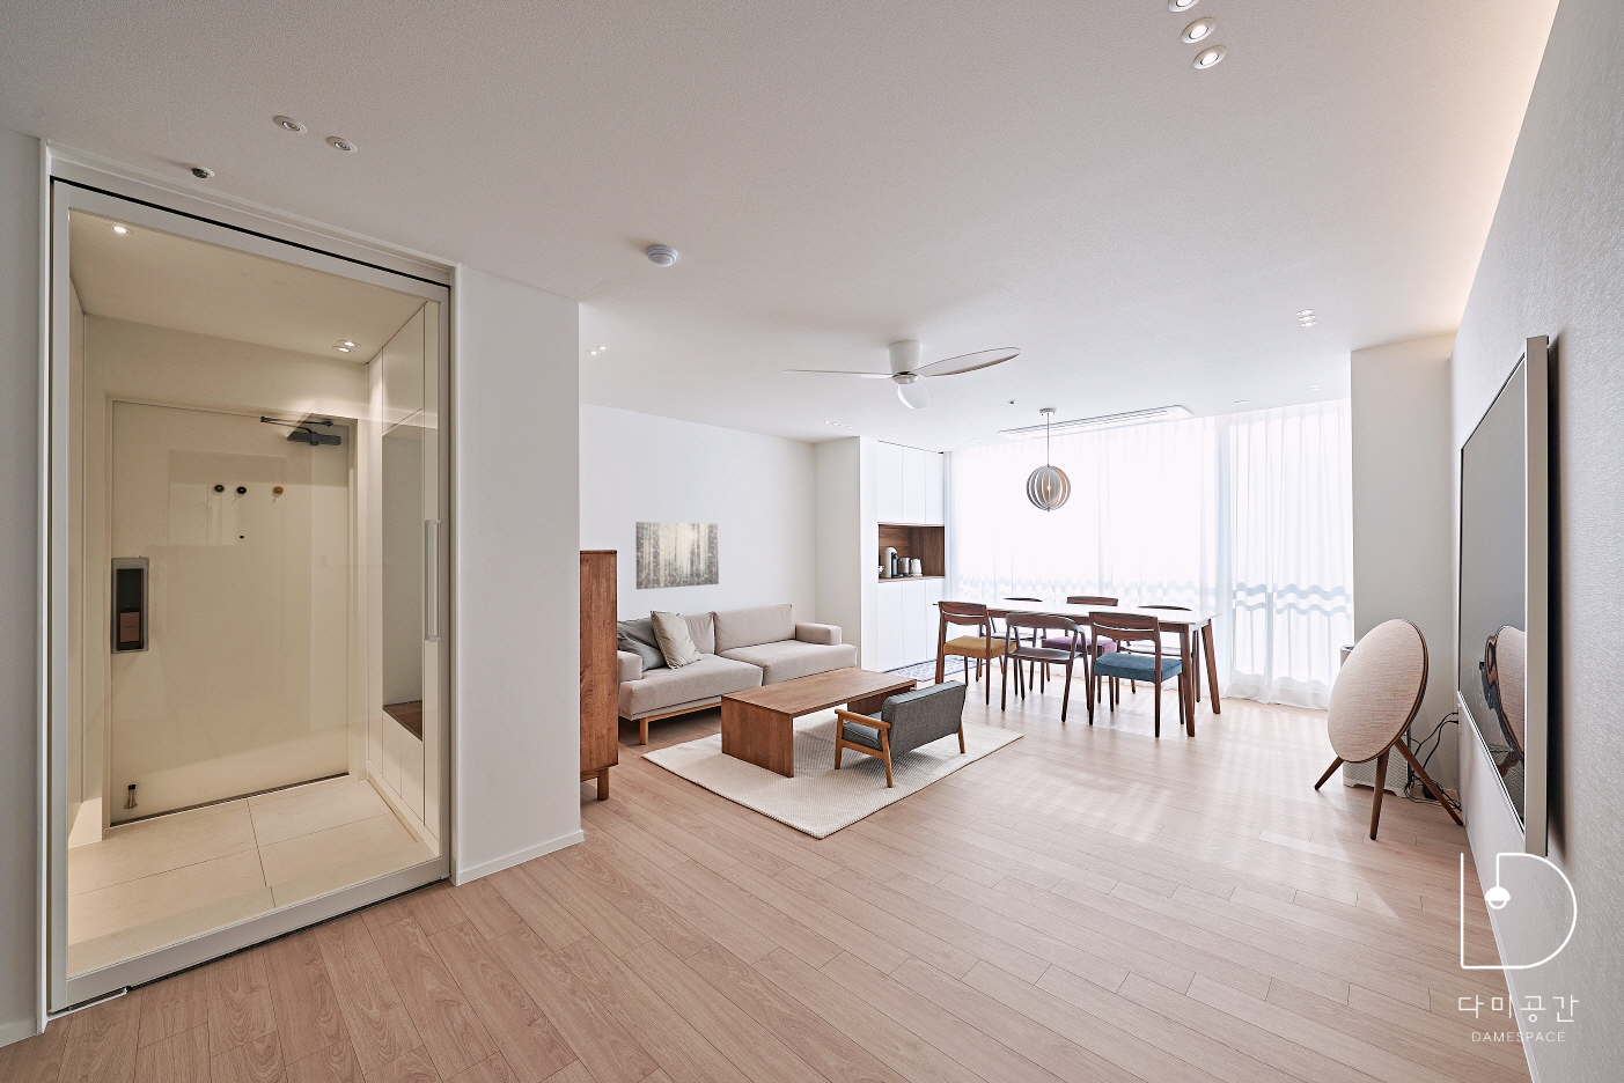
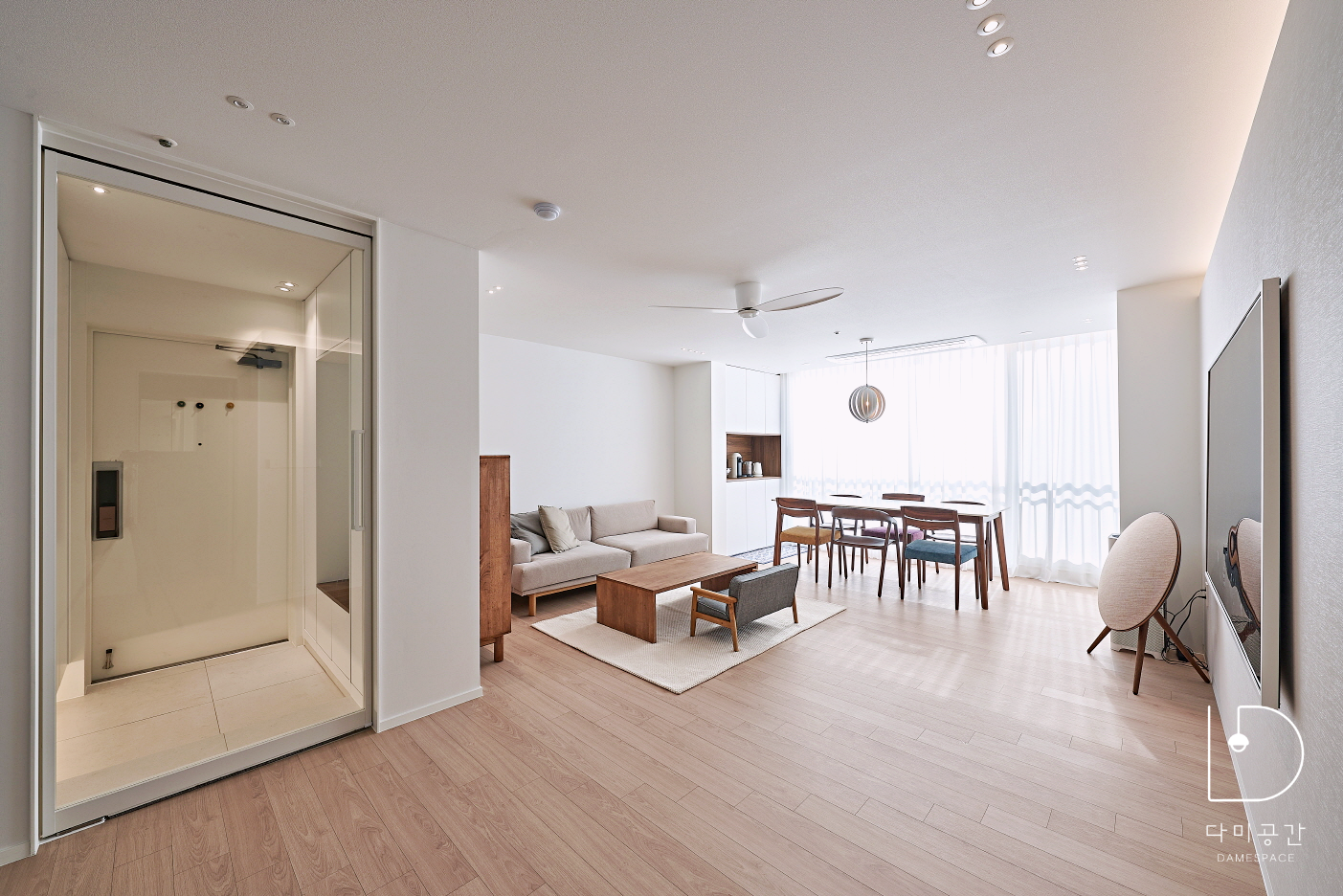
- wall art (680, 555)
